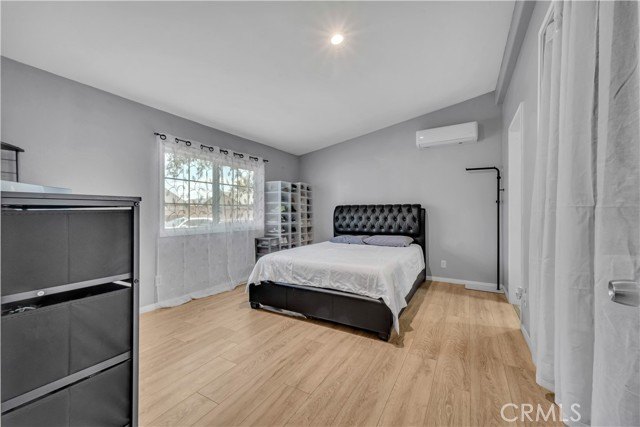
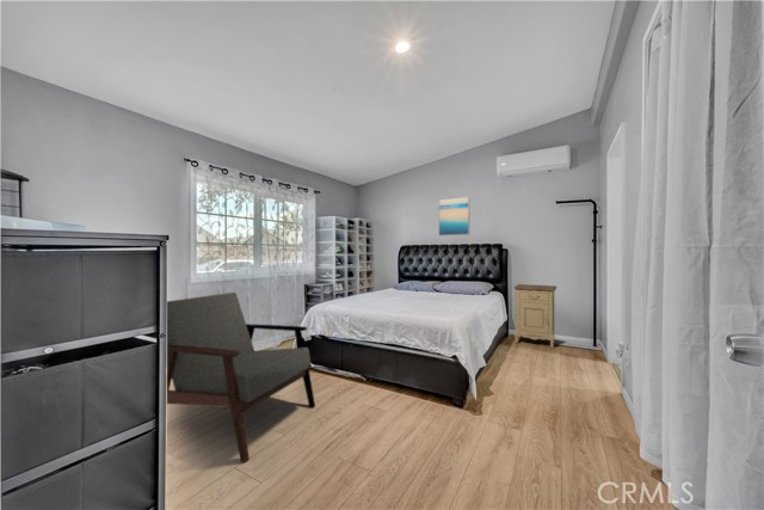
+ armchair (236, 357)
+ wall art (454, 216)
+ nightstand (535, 314)
